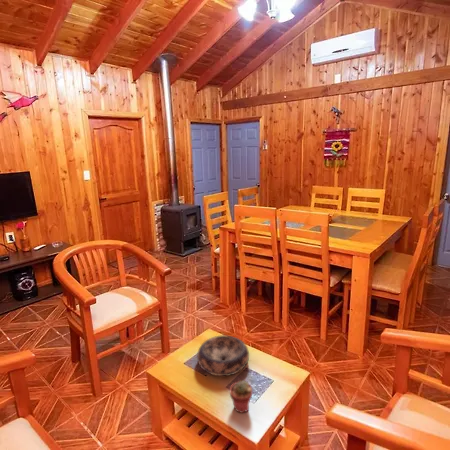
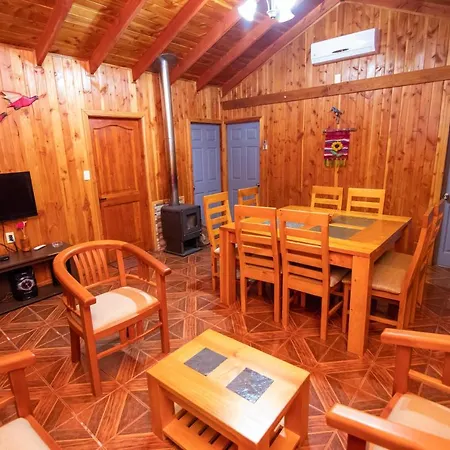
- decorative bowl (223, 354)
- potted succulent (241, 394)
